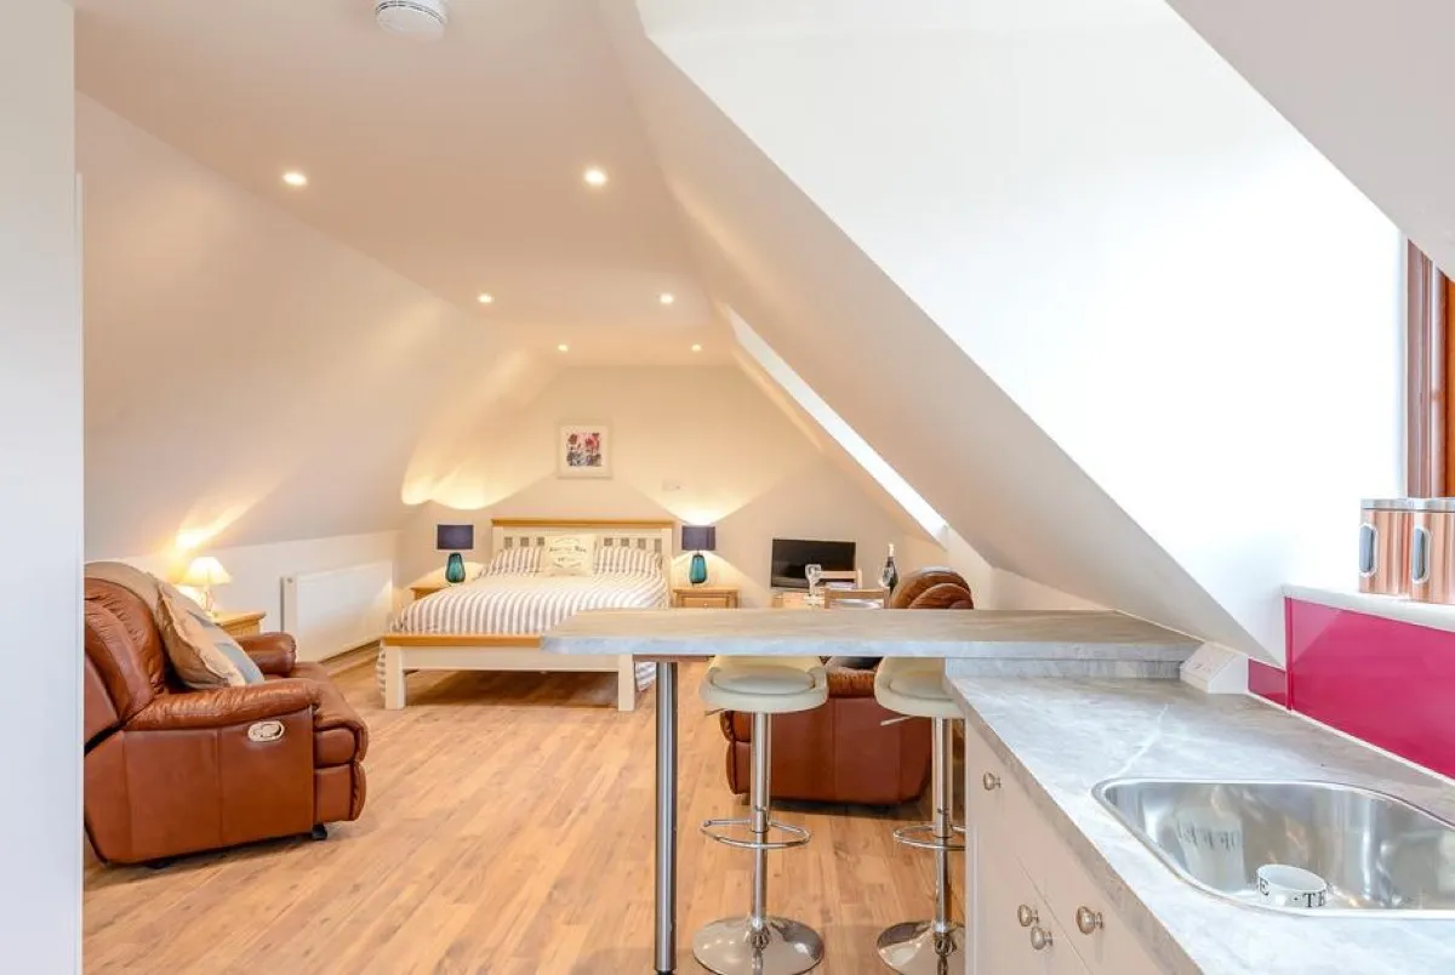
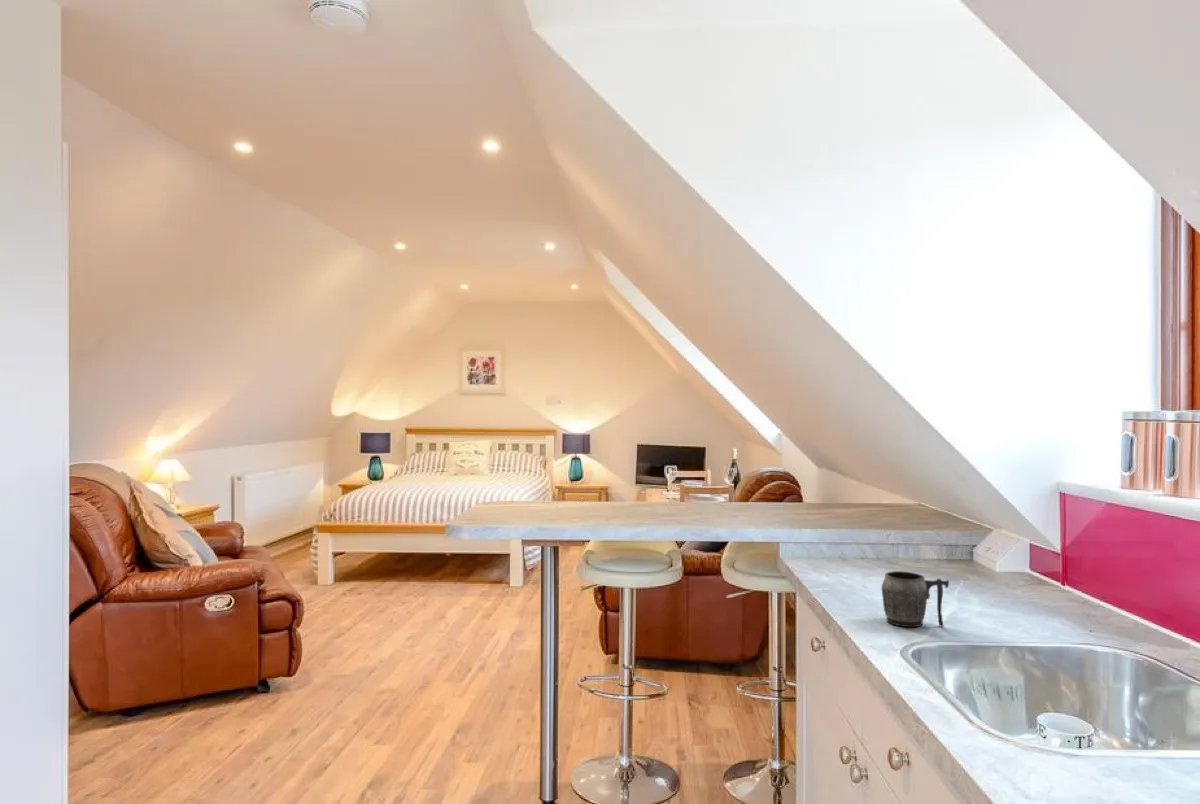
+ mug (914, 599)
